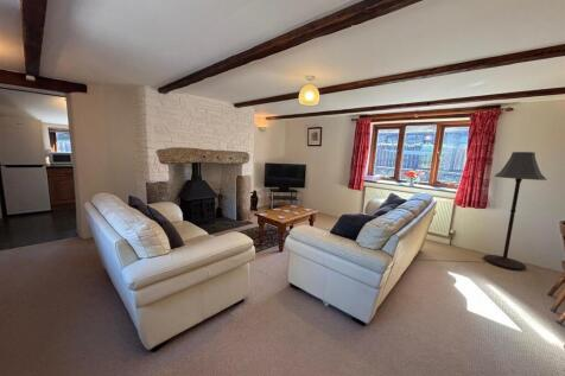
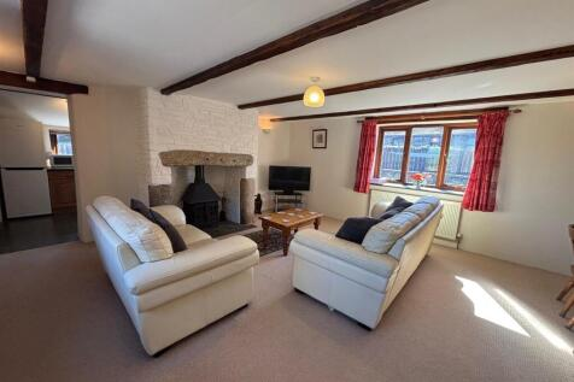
- floor lamp (513, 209)
